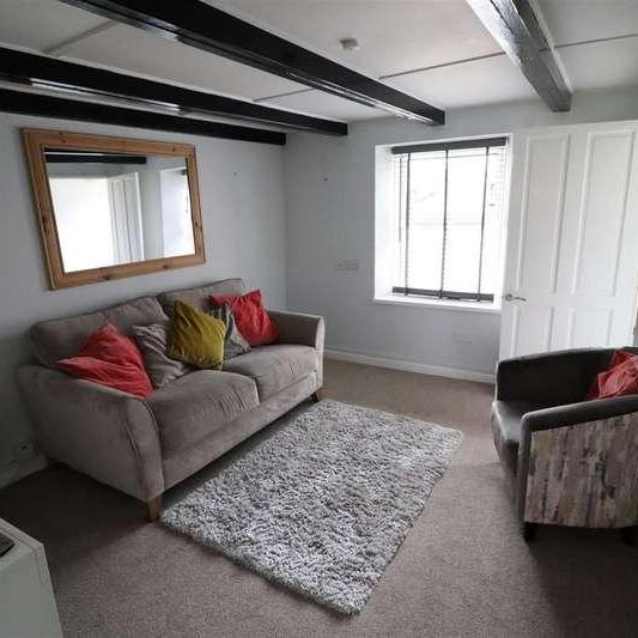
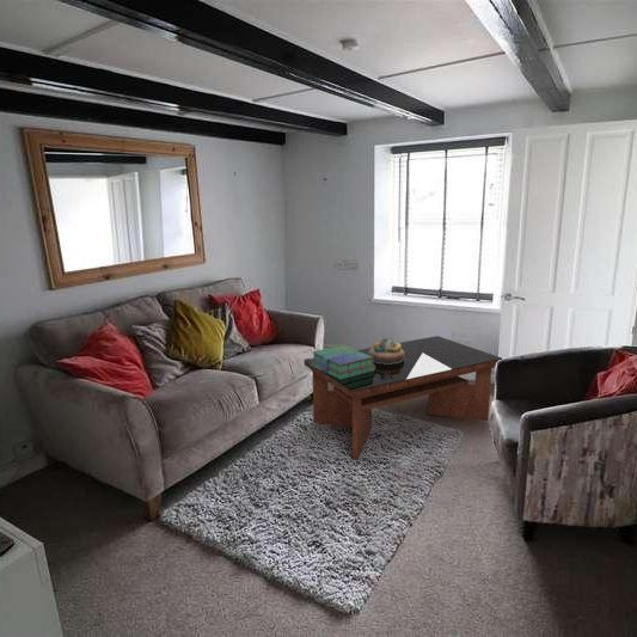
+ stack of books (342, 360)
+ decorative bowl (386, 348)
+ coffee table (402, 390)
